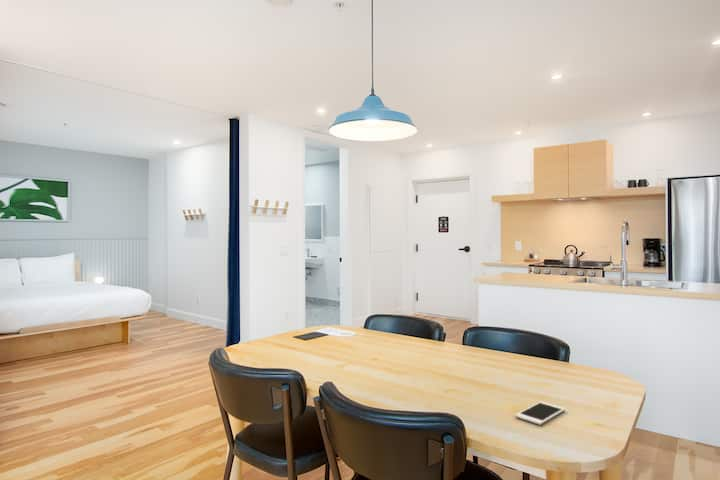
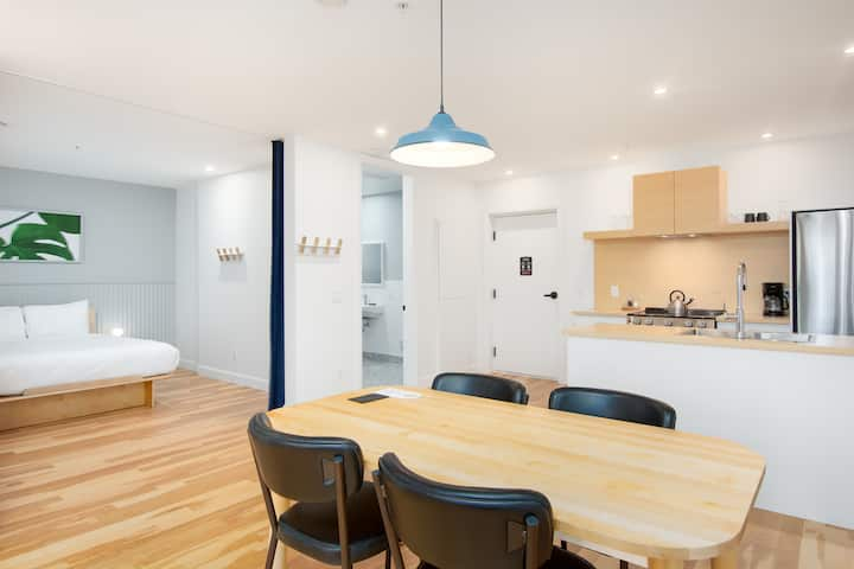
- cell phone (540, 412)
